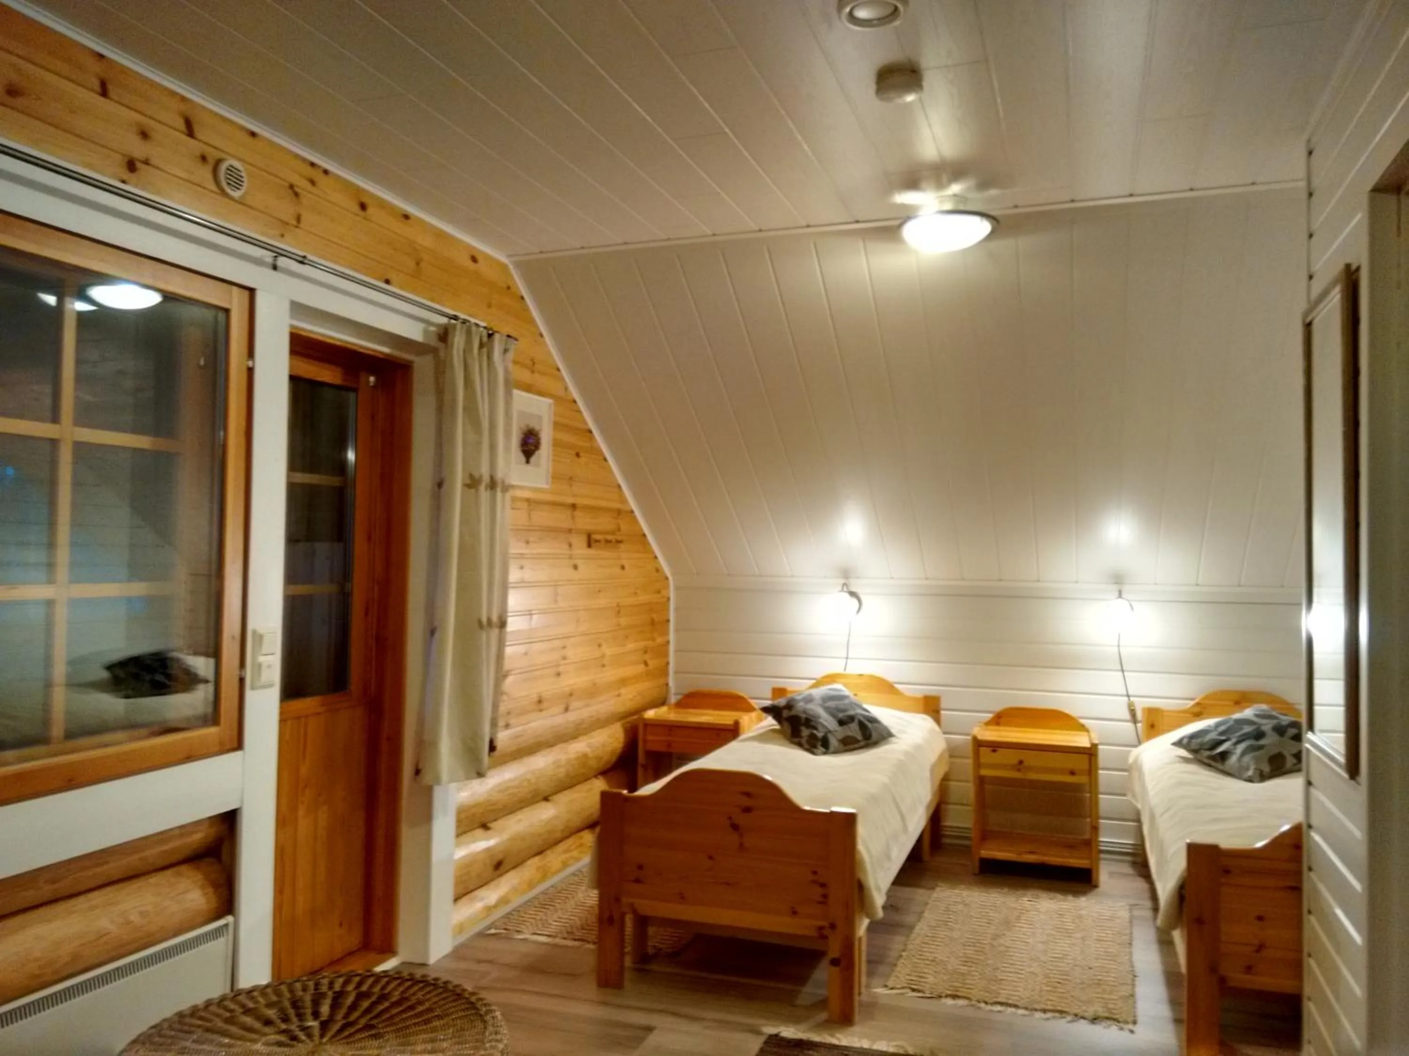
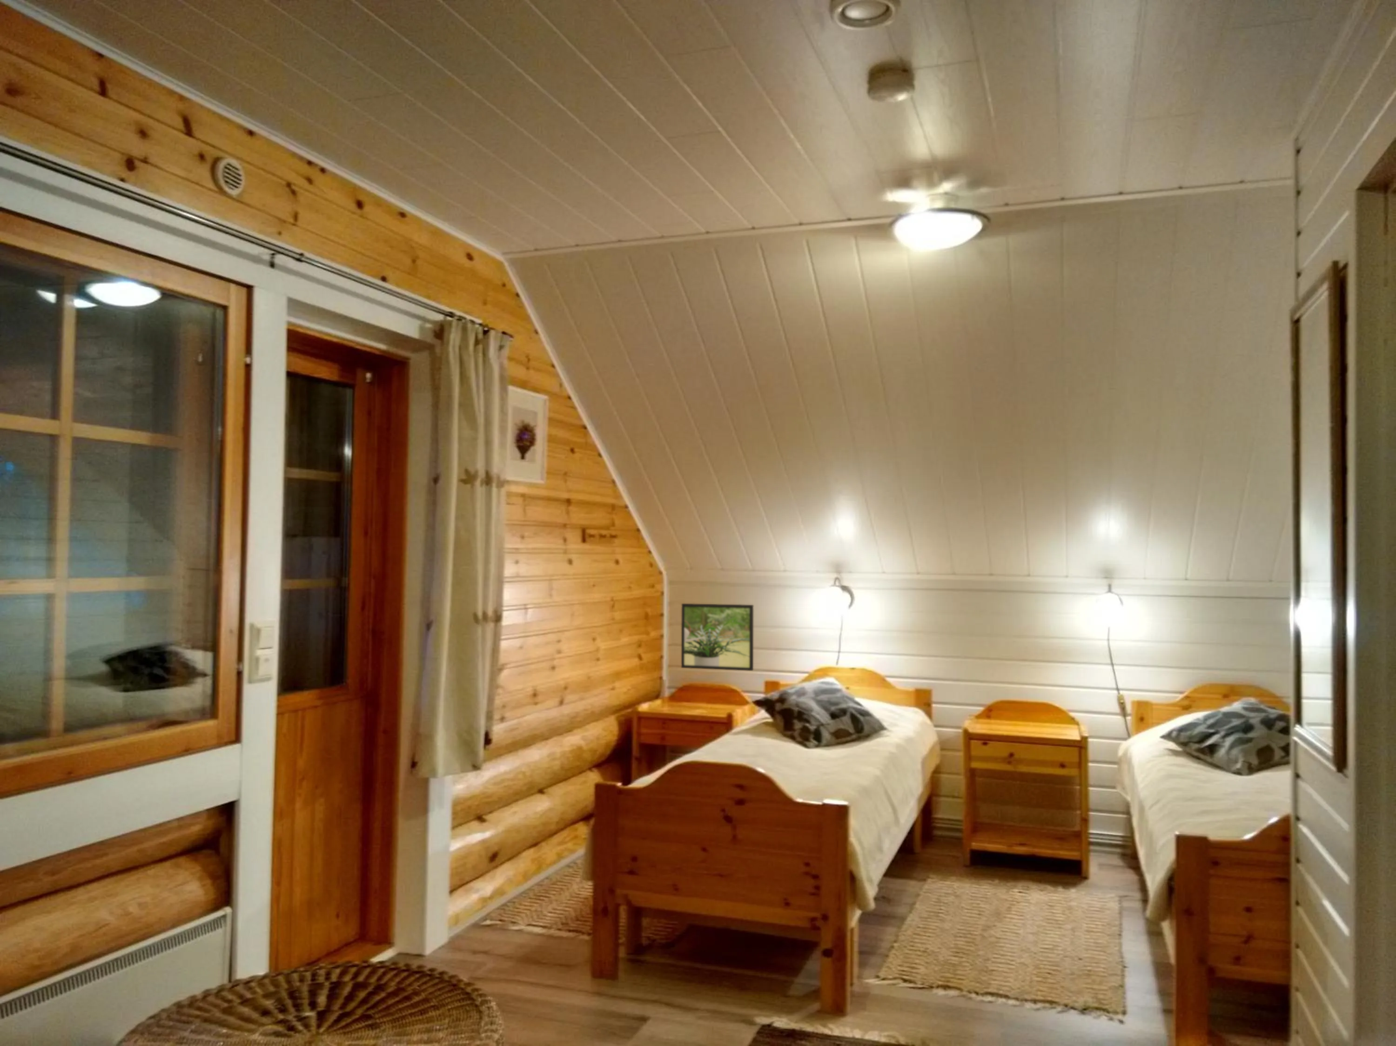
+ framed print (717, 636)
